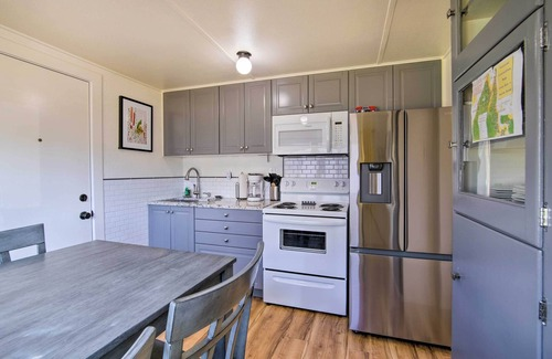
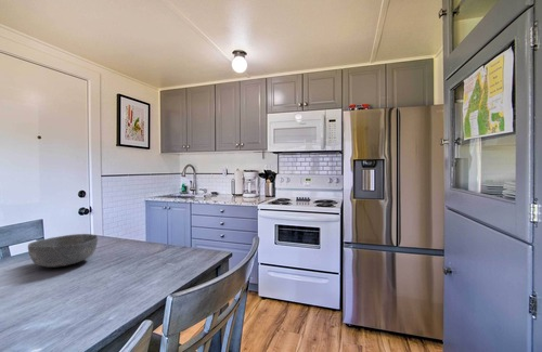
+ bowl (65, 251)
